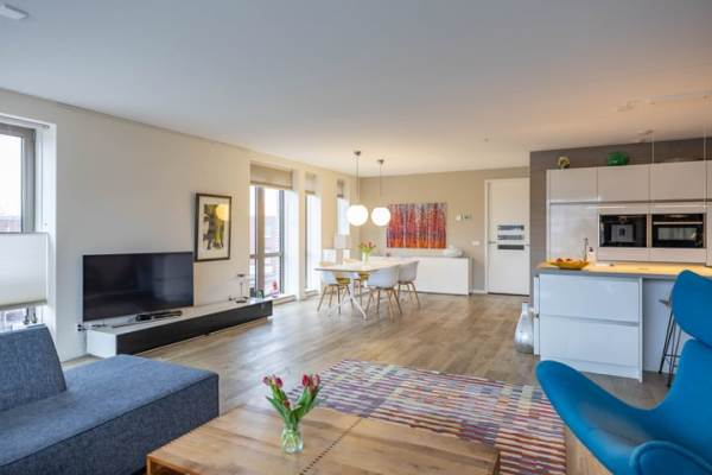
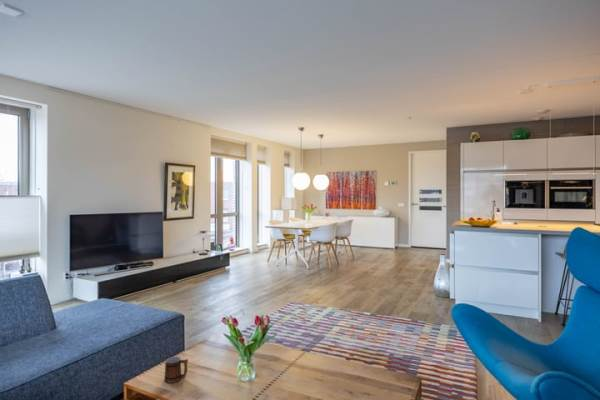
+ mug (176, 368)
